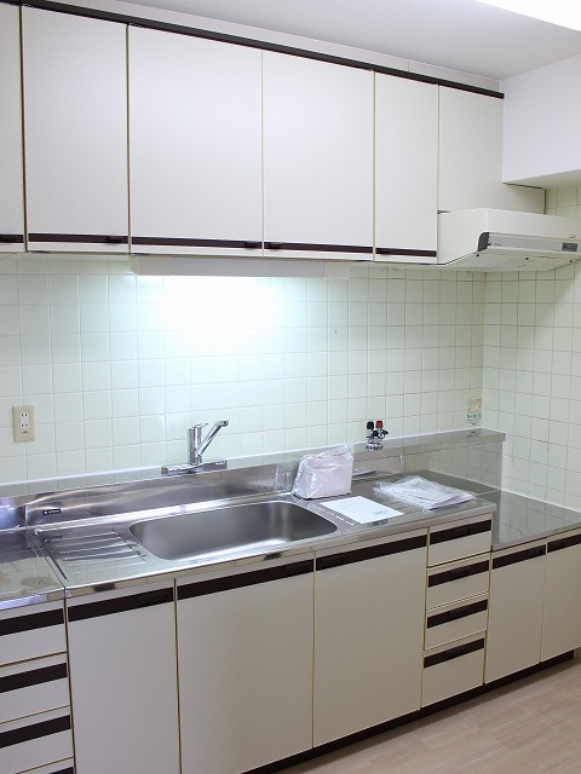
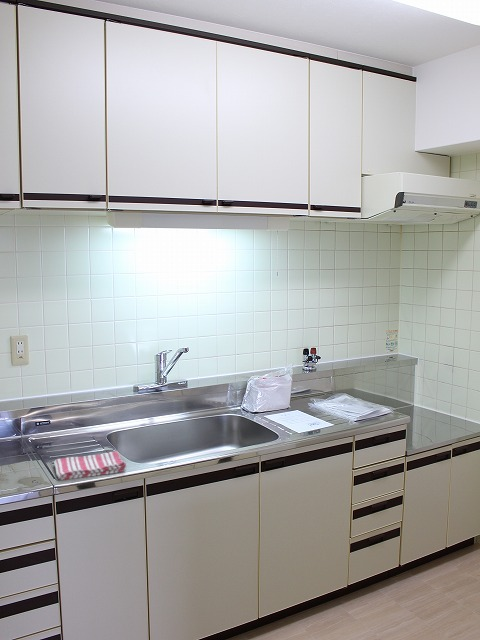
+ dish towel (89, 463)
